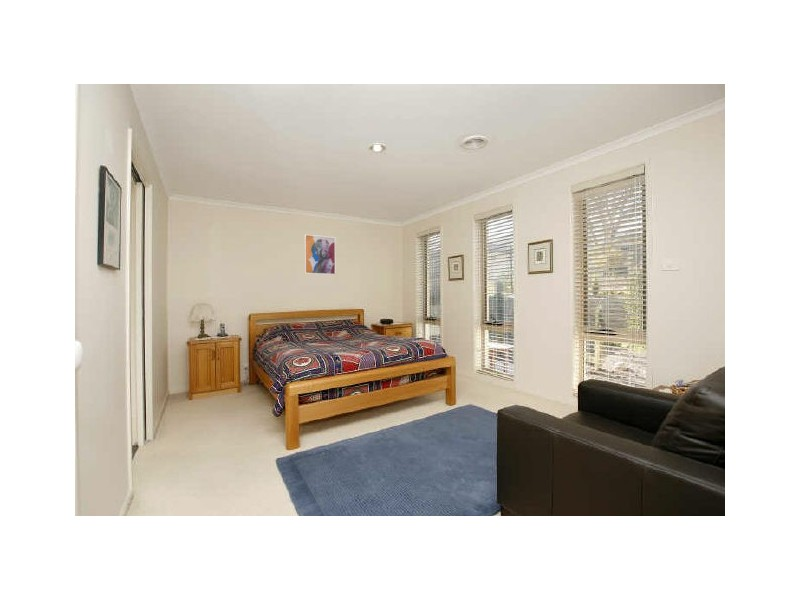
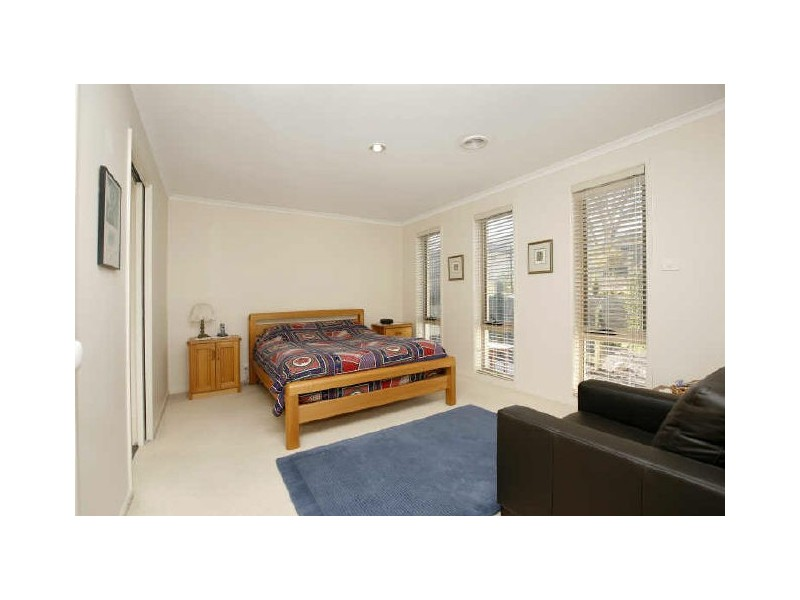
- wall art (320, 255)
